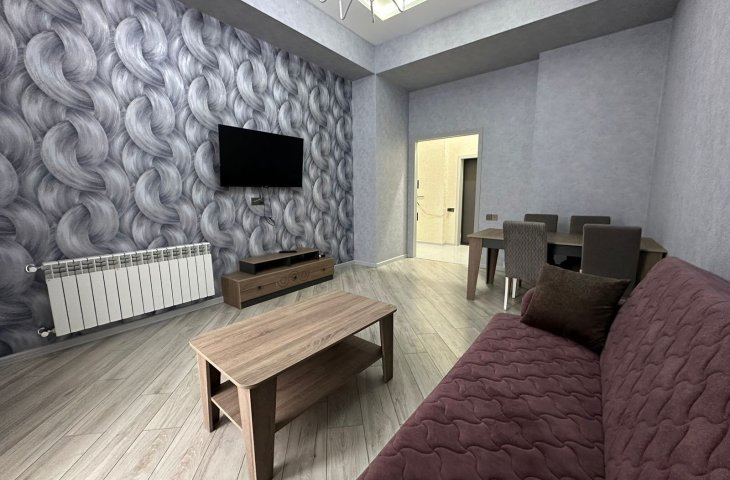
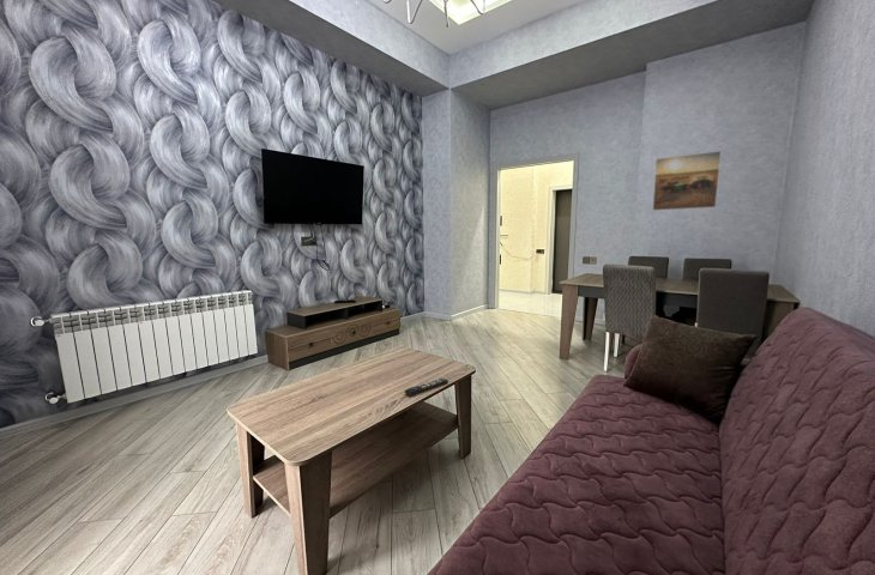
+ remote control (427, 386)
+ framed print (684, 182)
